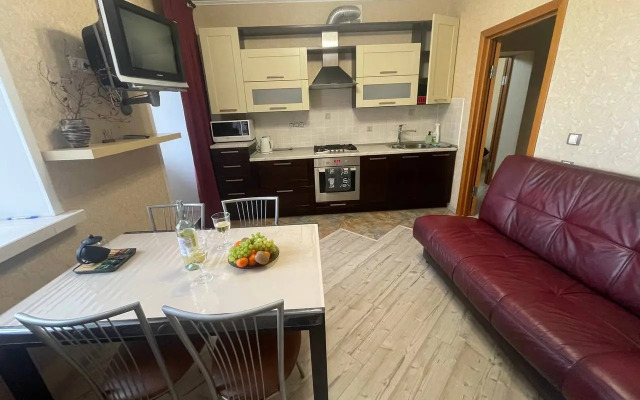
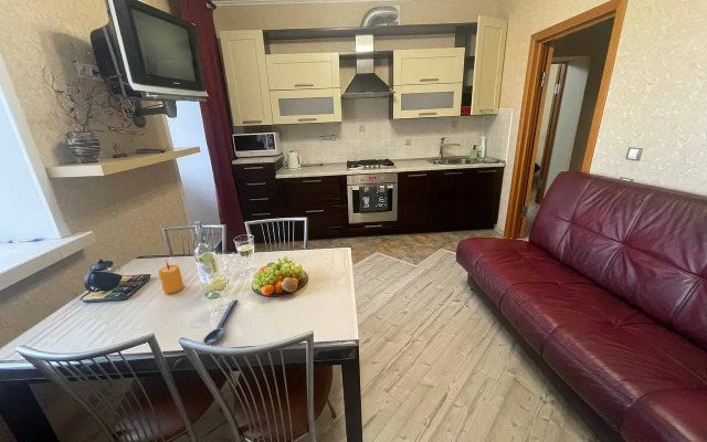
+ candle (169, 274)
+ spoon (224, 319)
